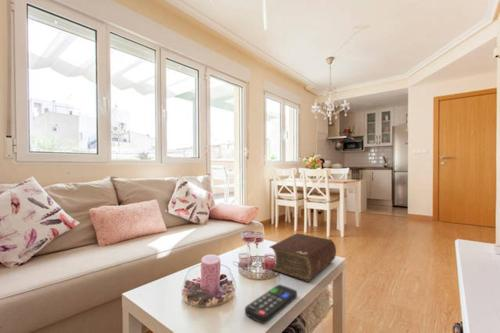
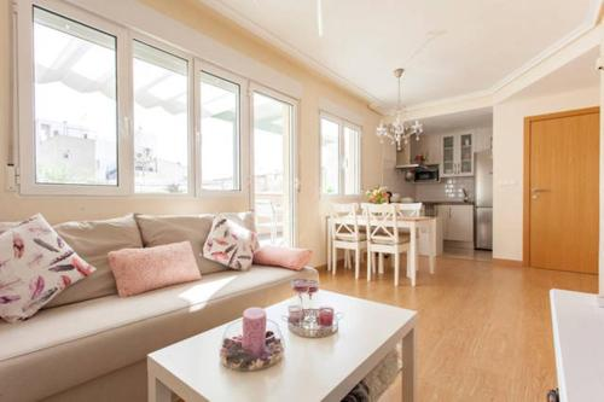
- bible (303, 254)
- remote control (272, 301)
